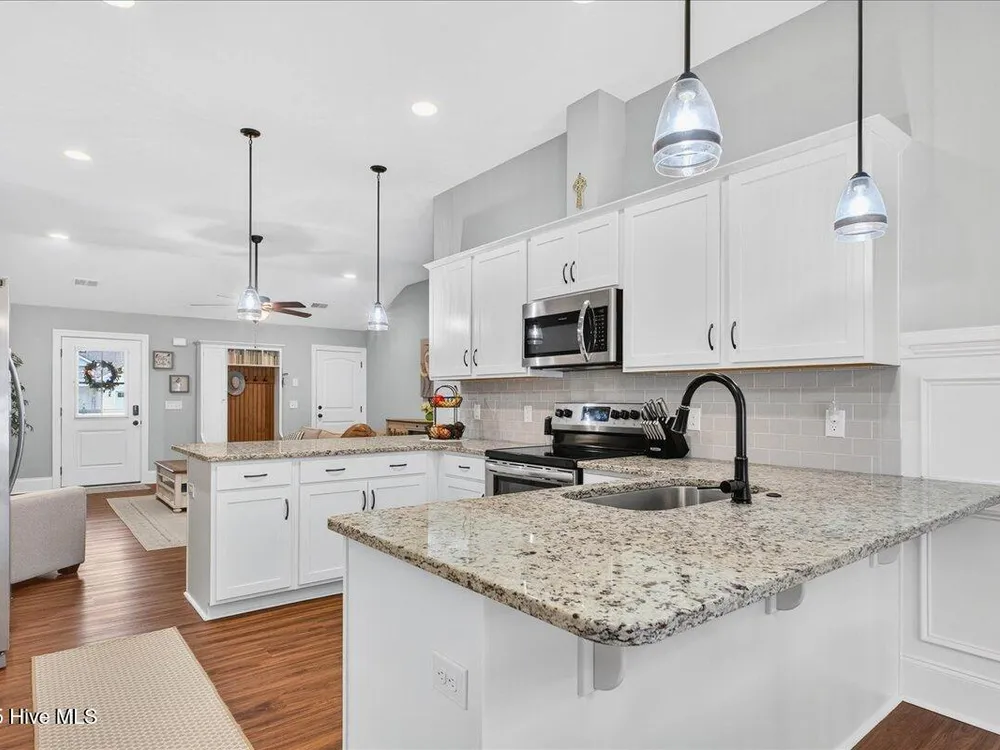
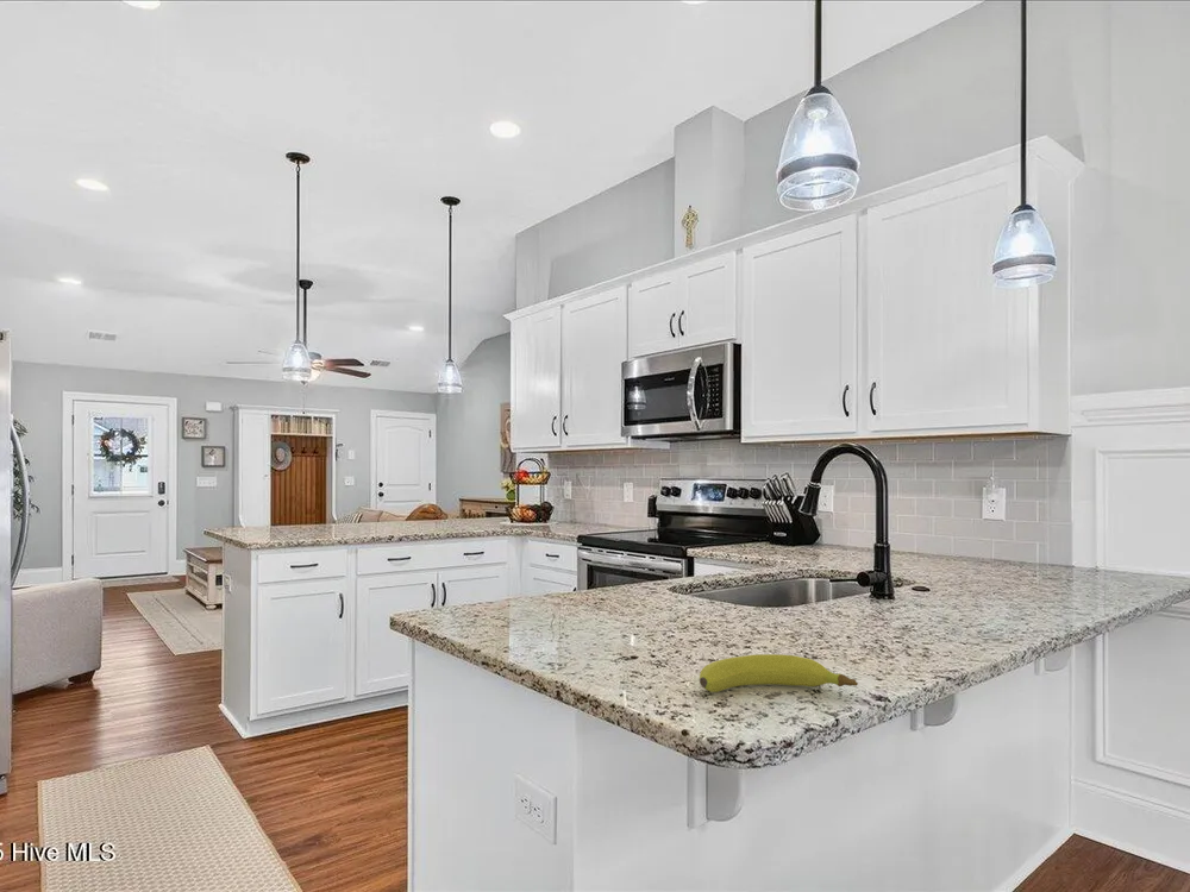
+ fruit (769, 677)
